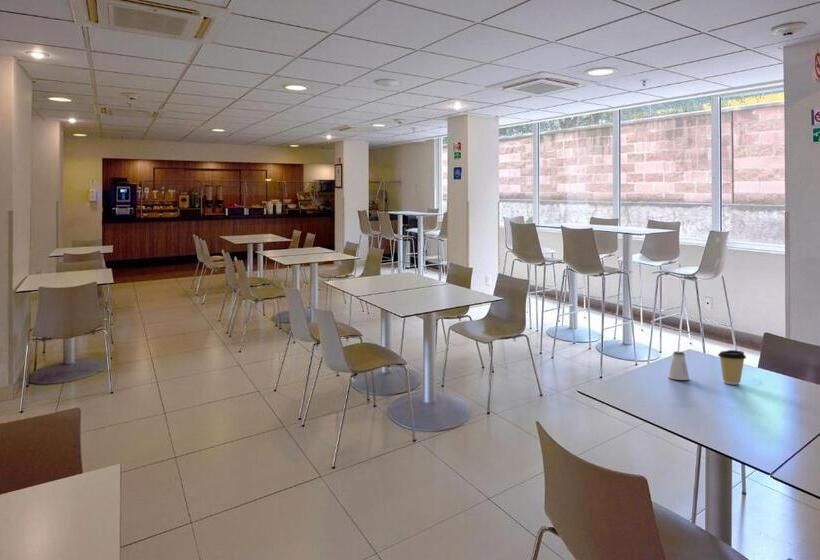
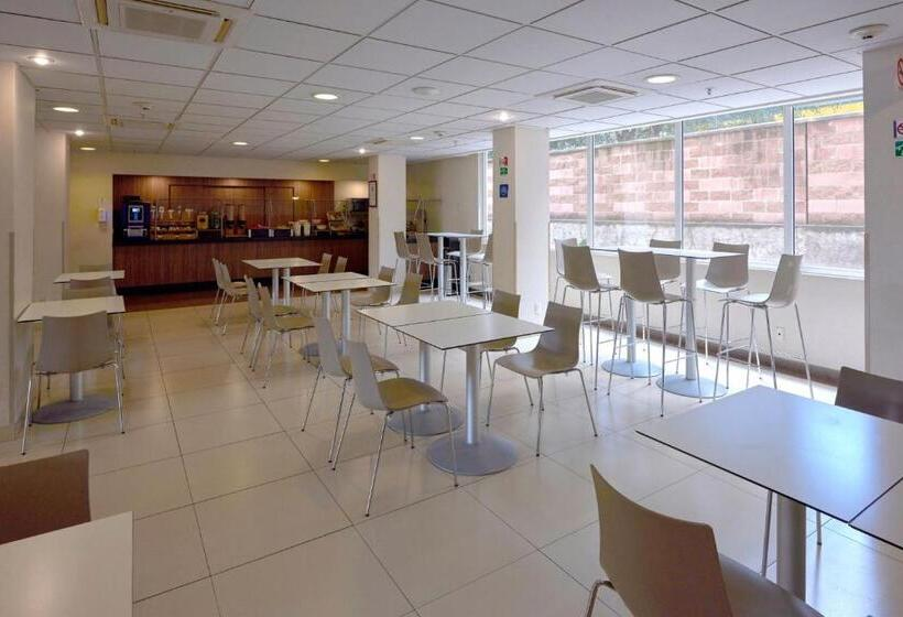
- saltshaker (678, 365)
- coffee cup (731, 367)
